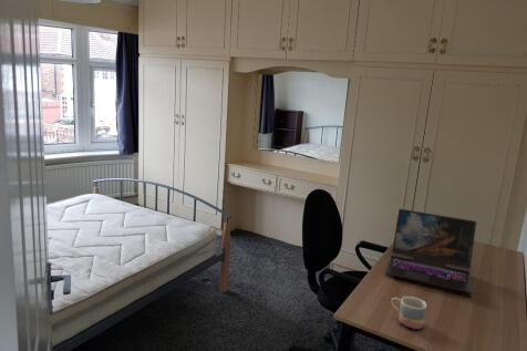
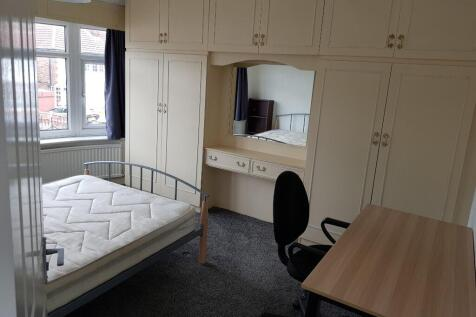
- laptop (431, 247)
- mug (407, 311)
